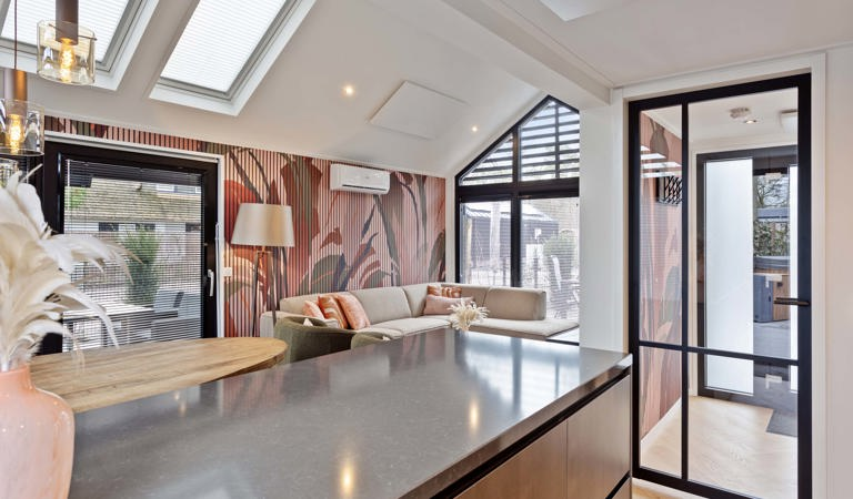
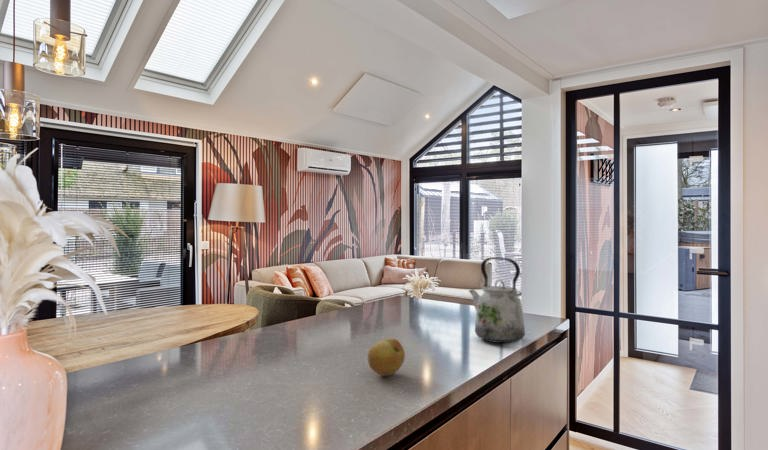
+ kettle (492, 297)
+ fruit (386, 356)
